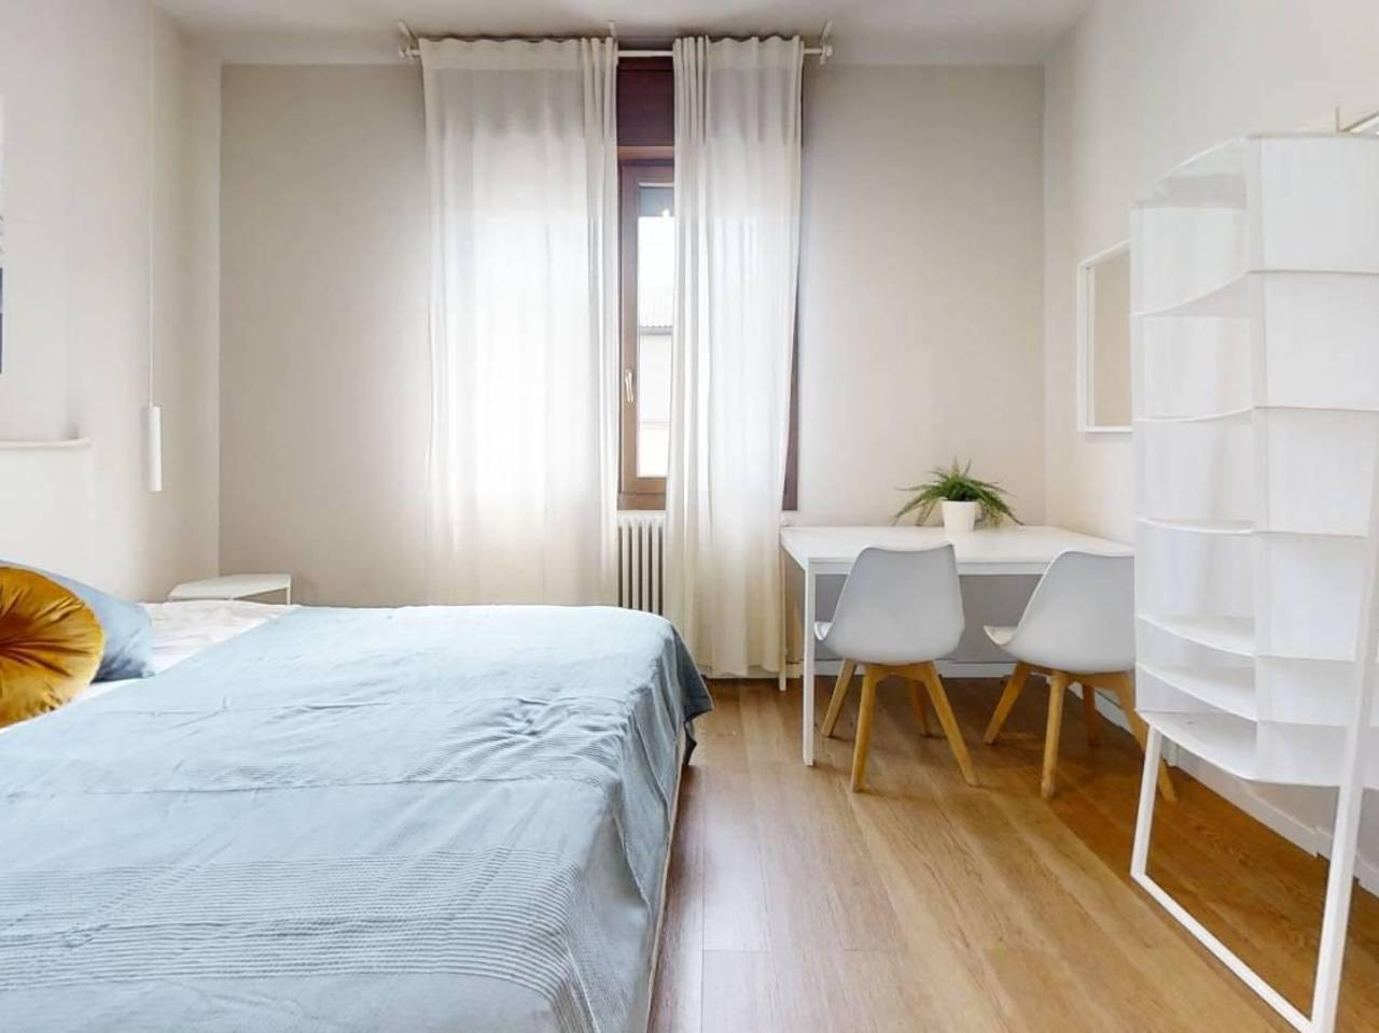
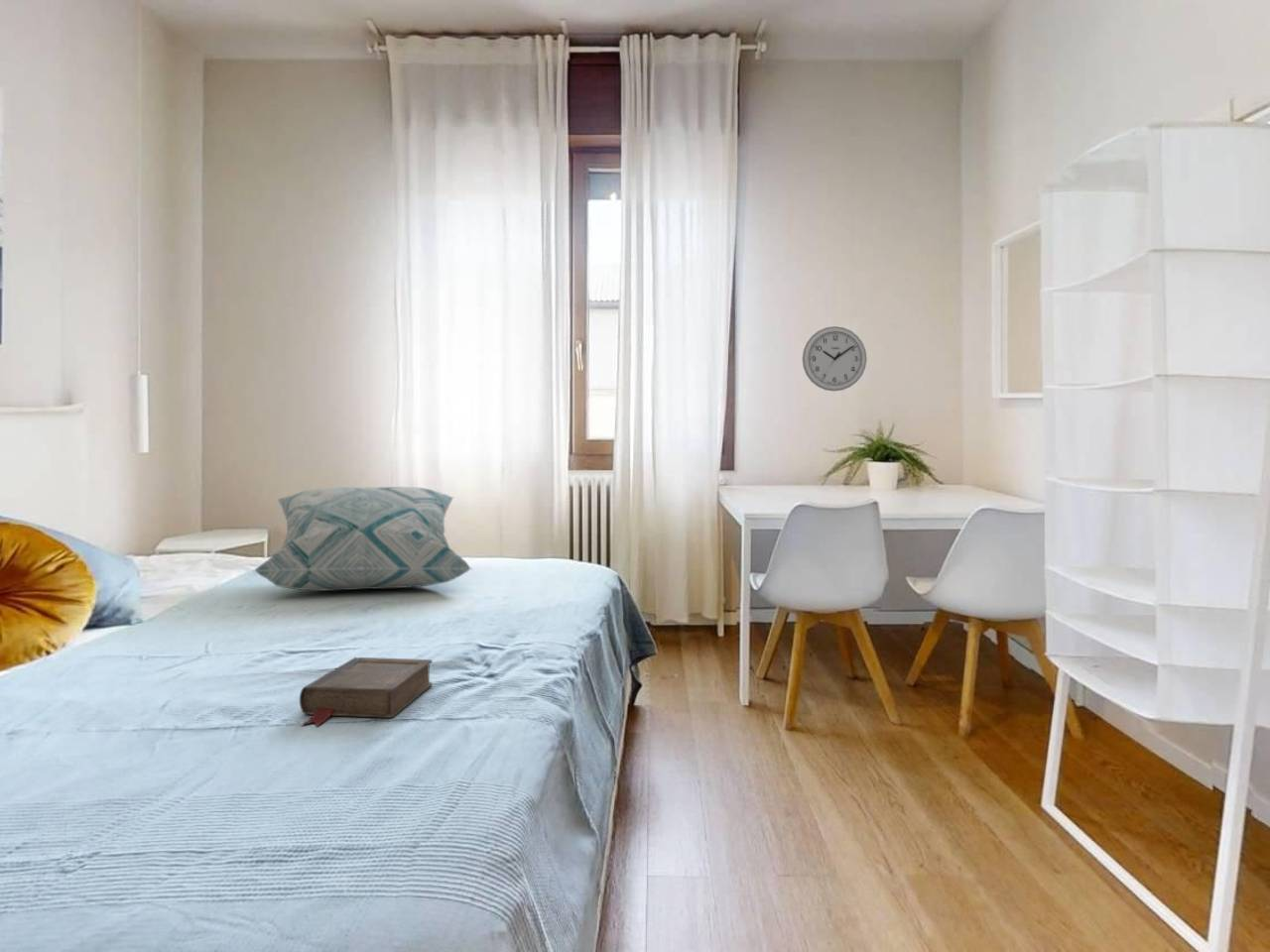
+ book (363, 689)
+ wall clock (834, 358)
+ decorative pillow (367, 536)
